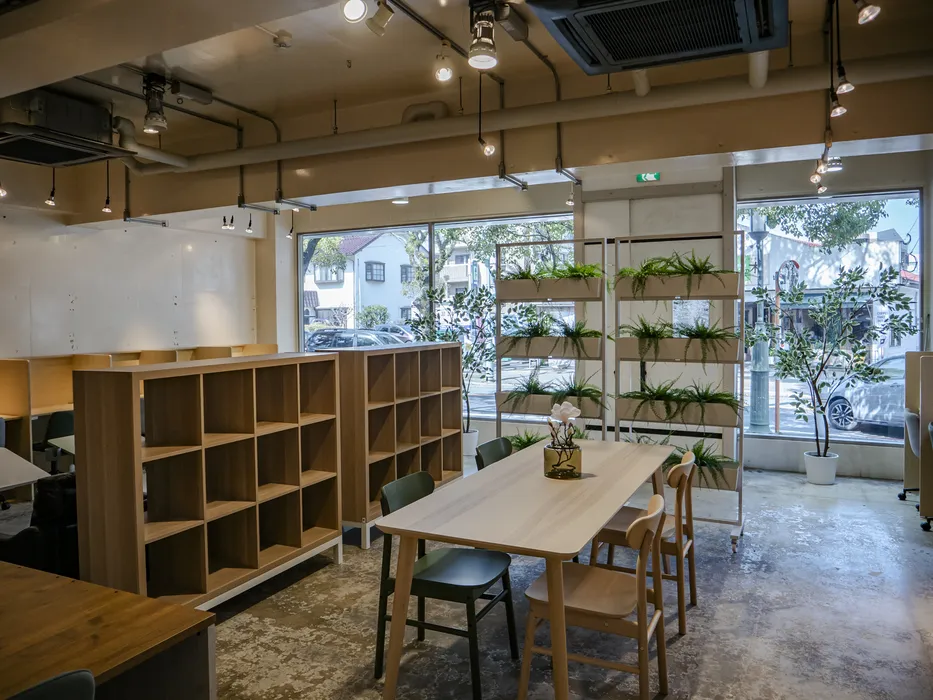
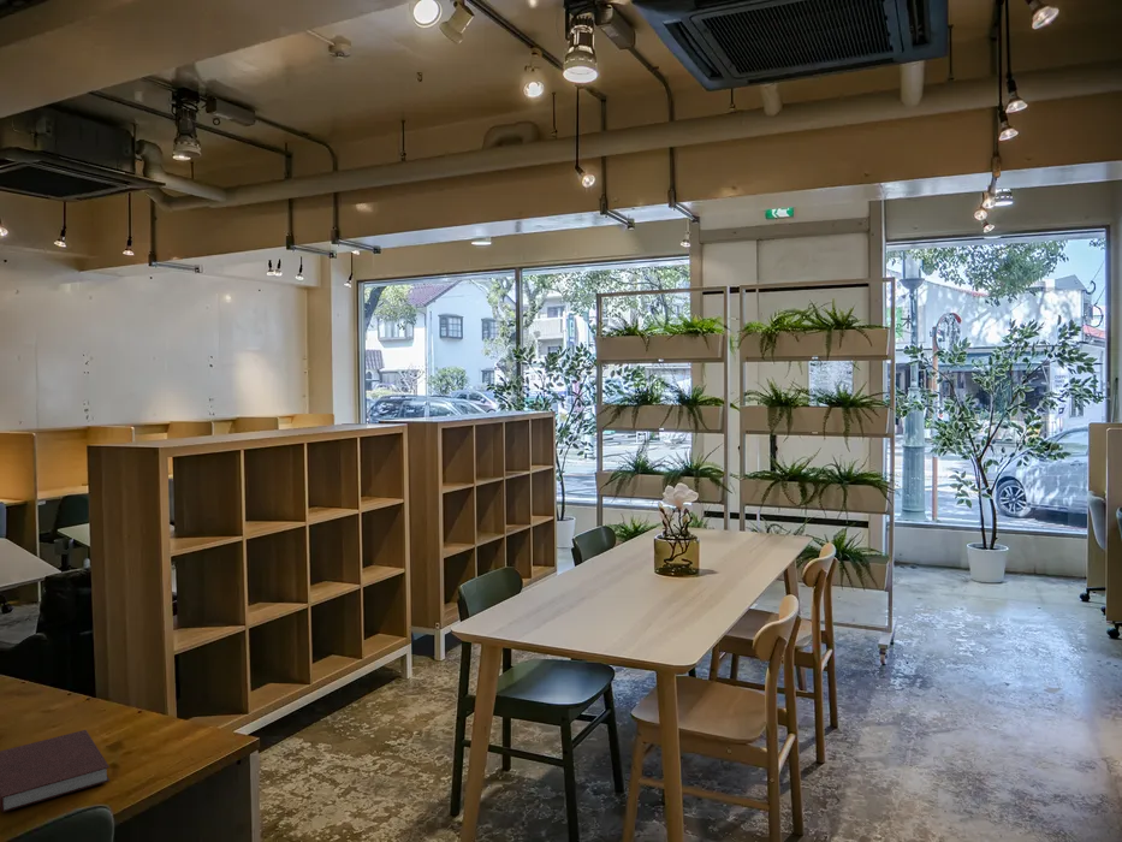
+ notebook (47, 767)
